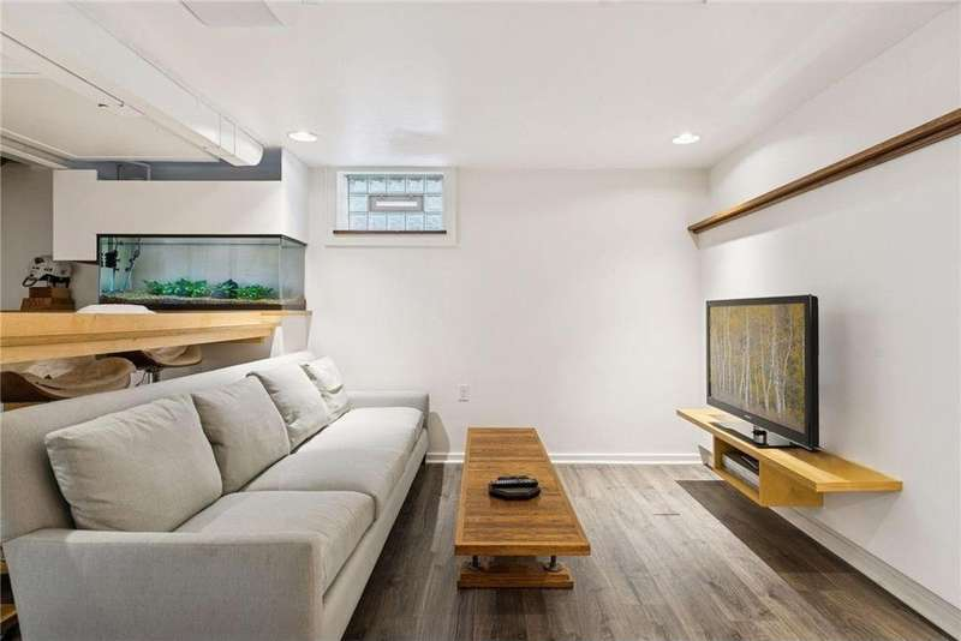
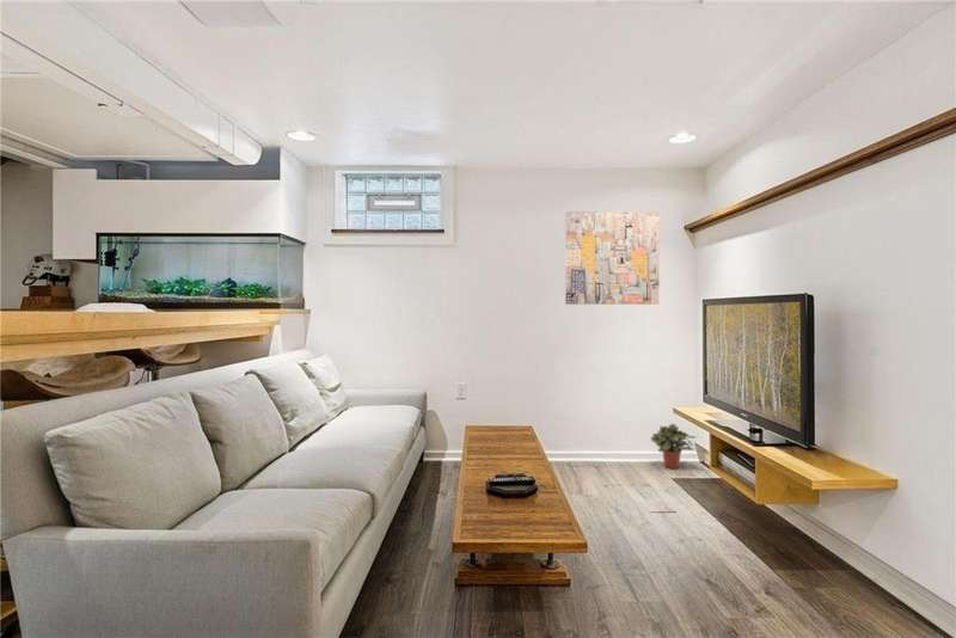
+ potted plant (672, 444)
+ wall art (612, 257)
